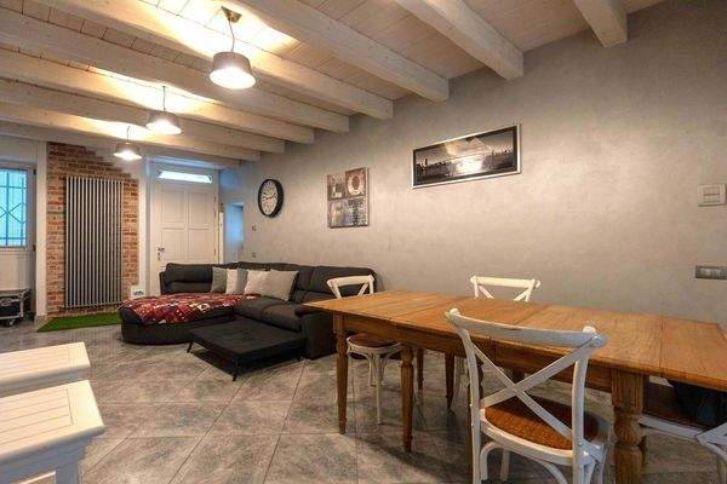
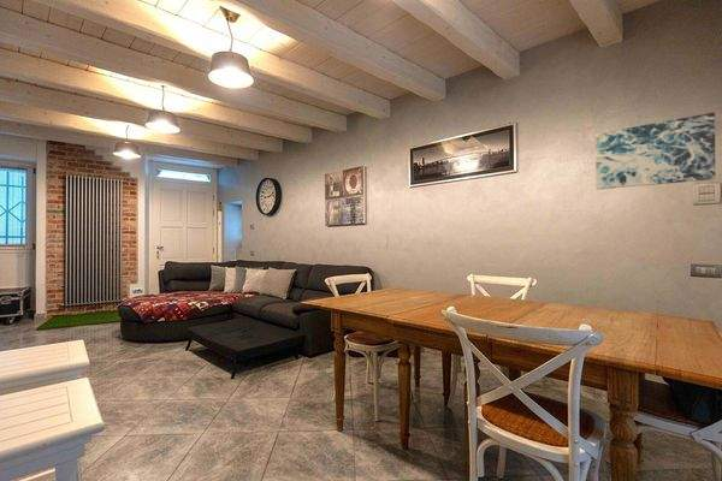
+ wall art (650, 154)
